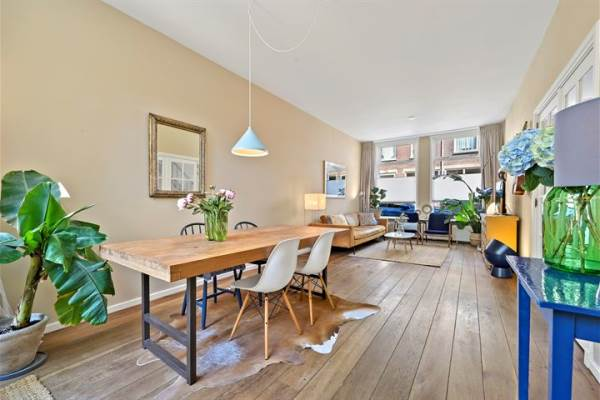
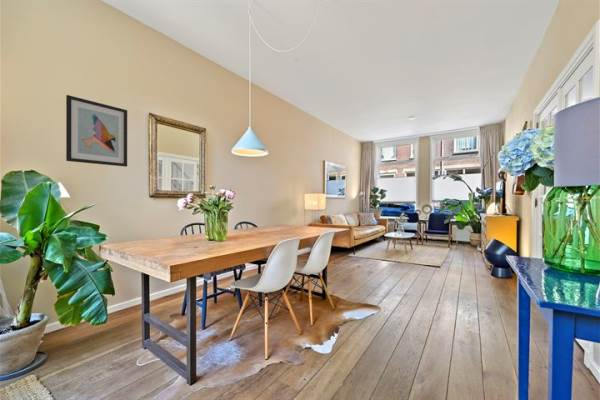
+ wall art (99, 133)
